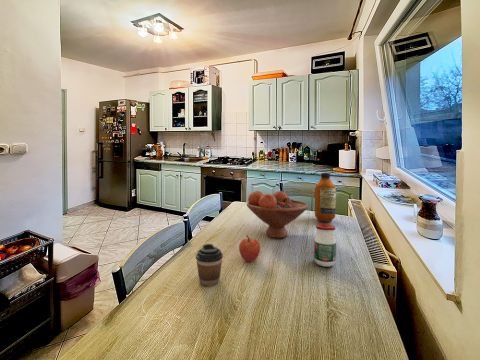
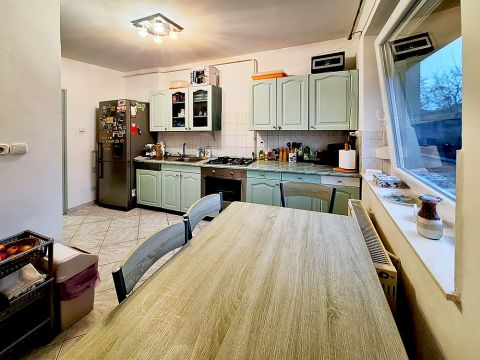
- bottle (325, 196)
- coffee cup (209, 263)
- apple (249, 248)
- fruit bowl (276, 213)
- jar (325, 244)
